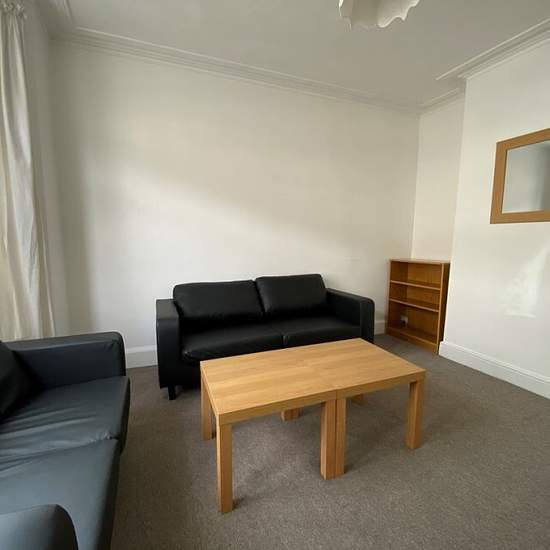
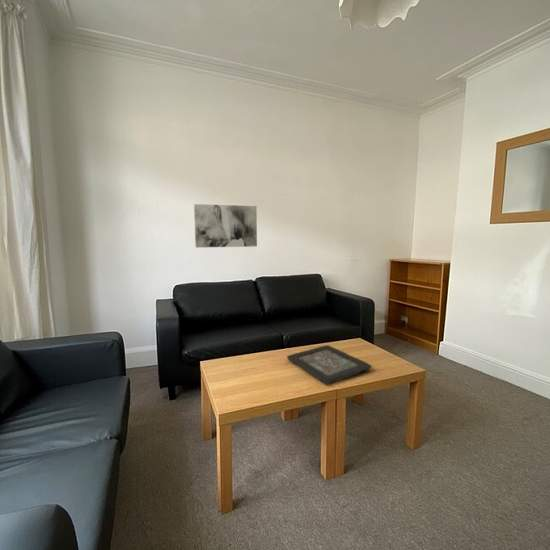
+ wall art (226, 226)
+ decorative tray (327, 362)
